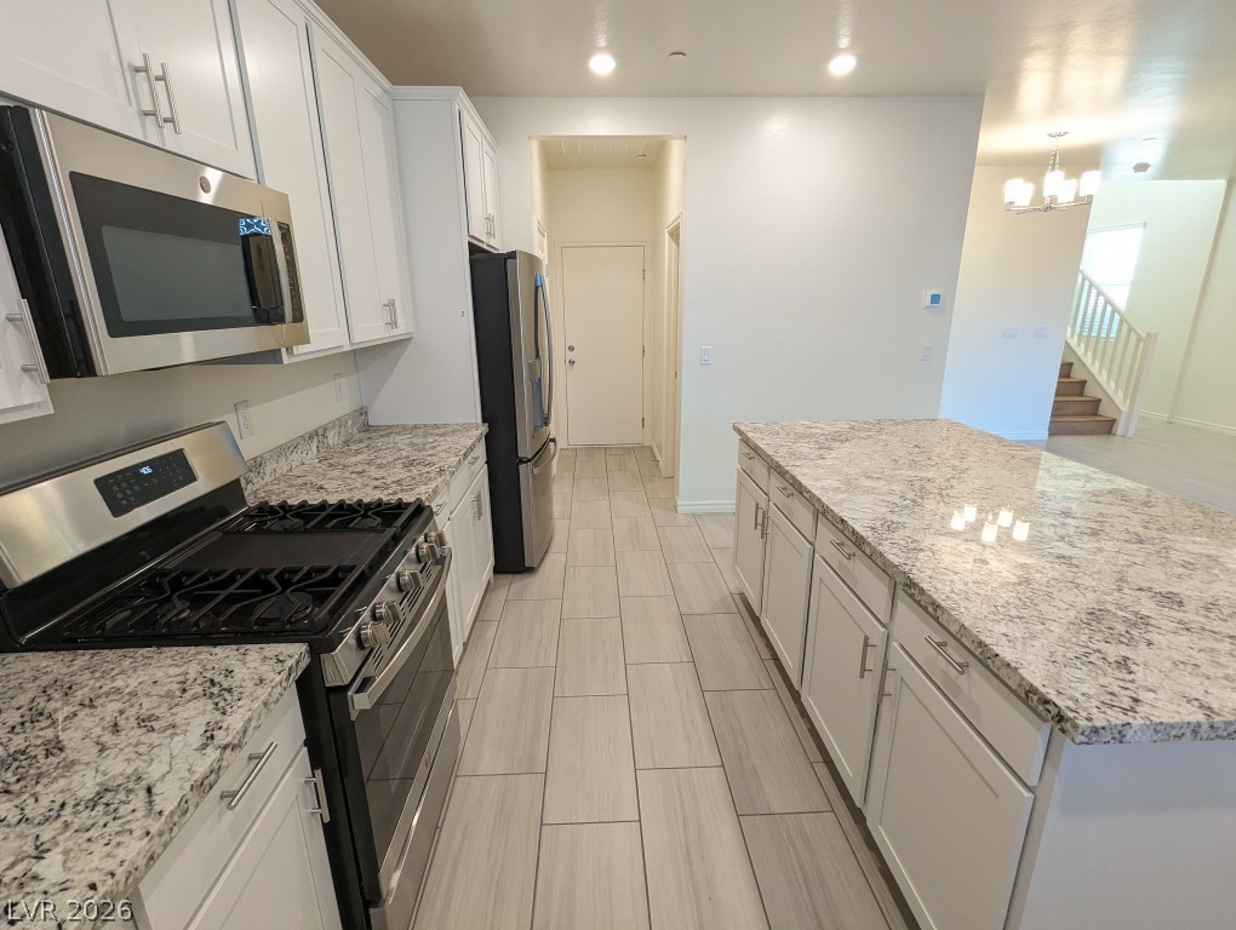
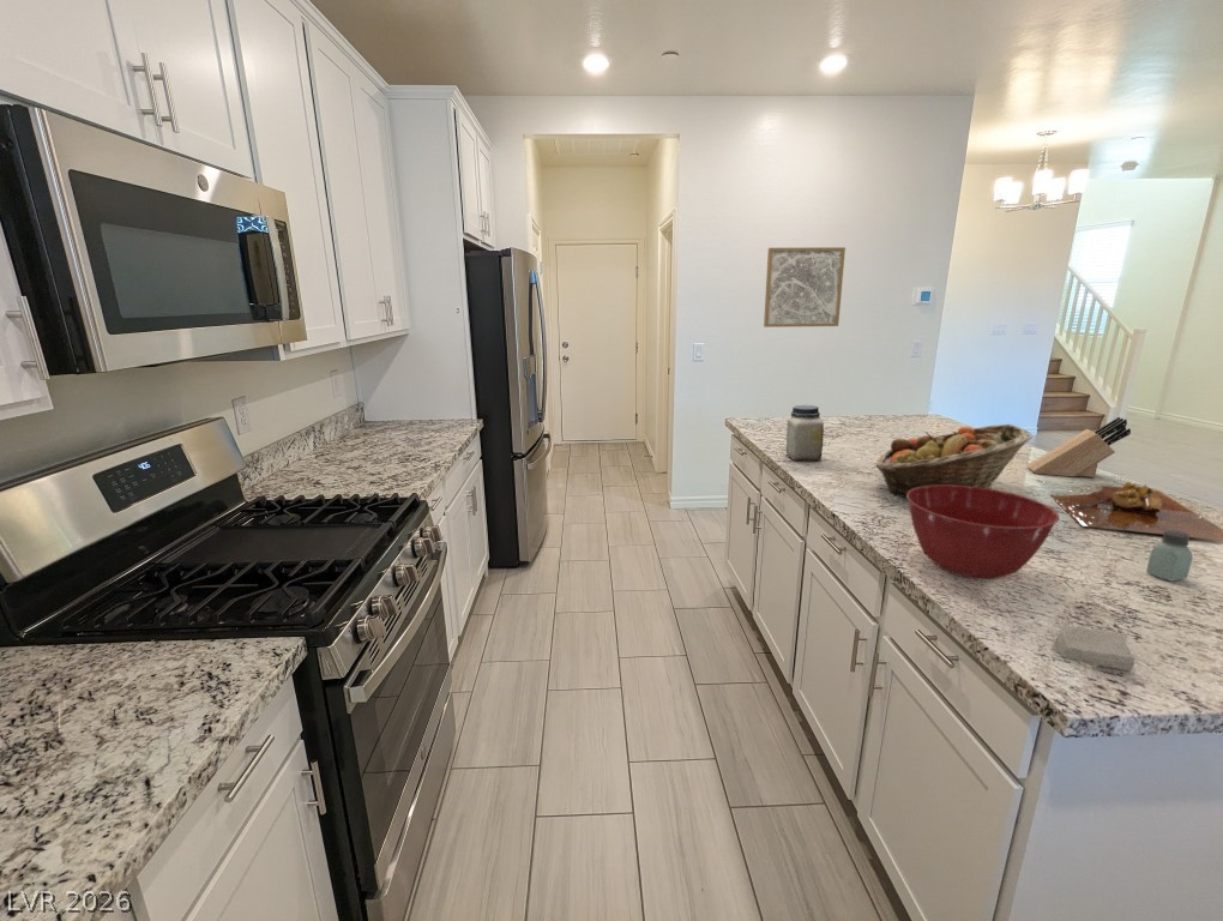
+ mixing bowl (972, 535)
+ wall art (803, 288)
+ saltshaker (1171, 554)
+ fruit basket (947, 458)
+ jar (805, 432)
+ cutting board (1125, 496)
+ soap bar (1092, 645)
+ knife block (1078, 445)
